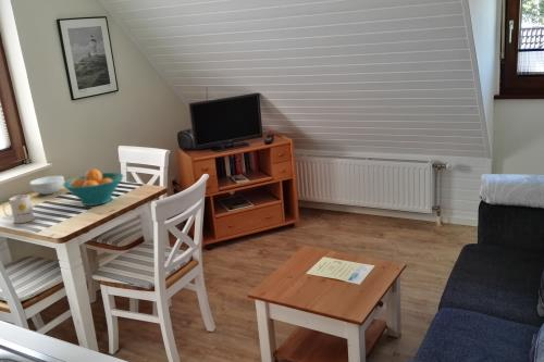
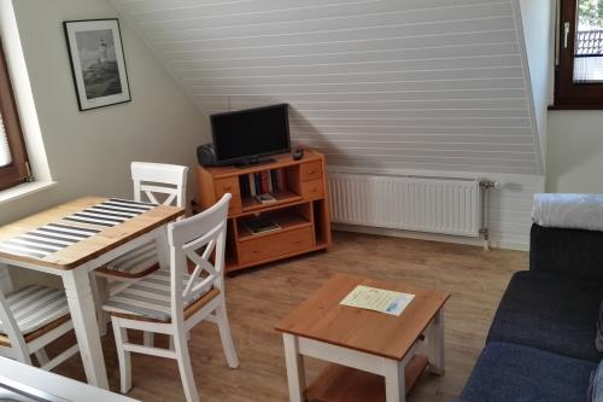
- cereal bowl (48, 186)
- fruit bowl (94, 185)
- mug (18, 209)
